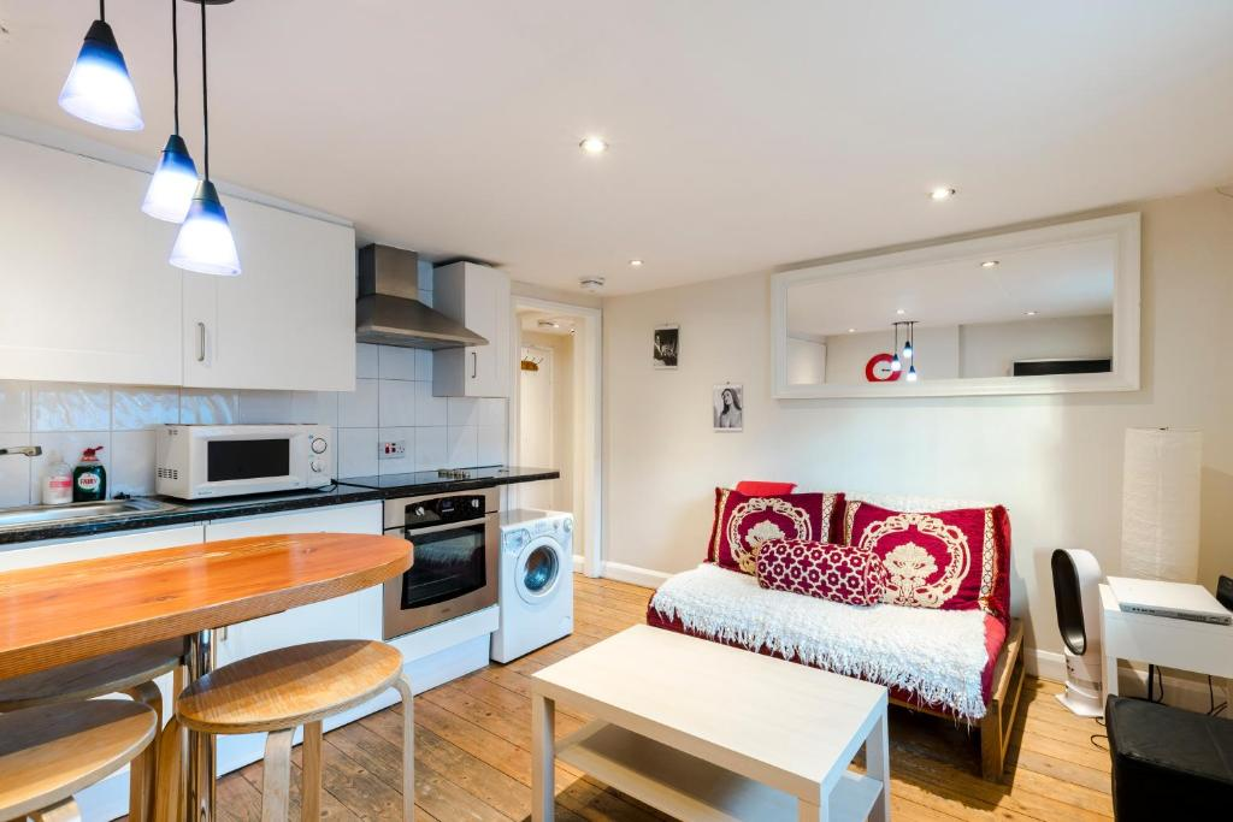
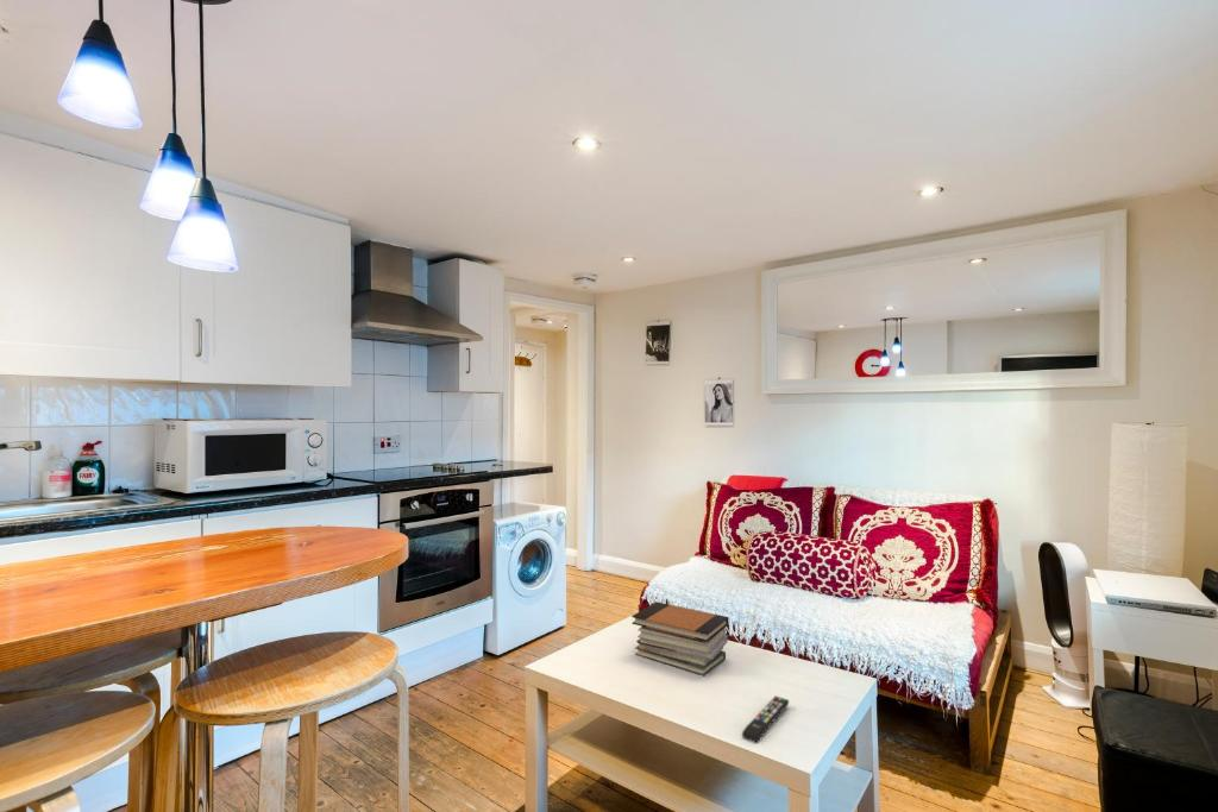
+ book stack (680, 636)
+ remote control (766, 717)
